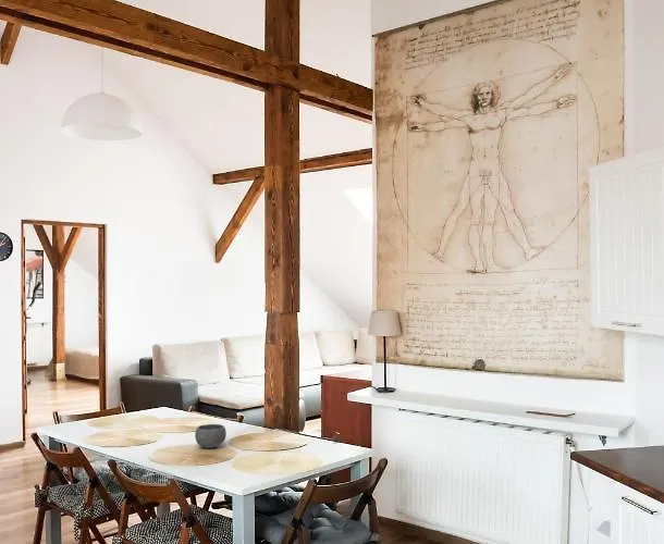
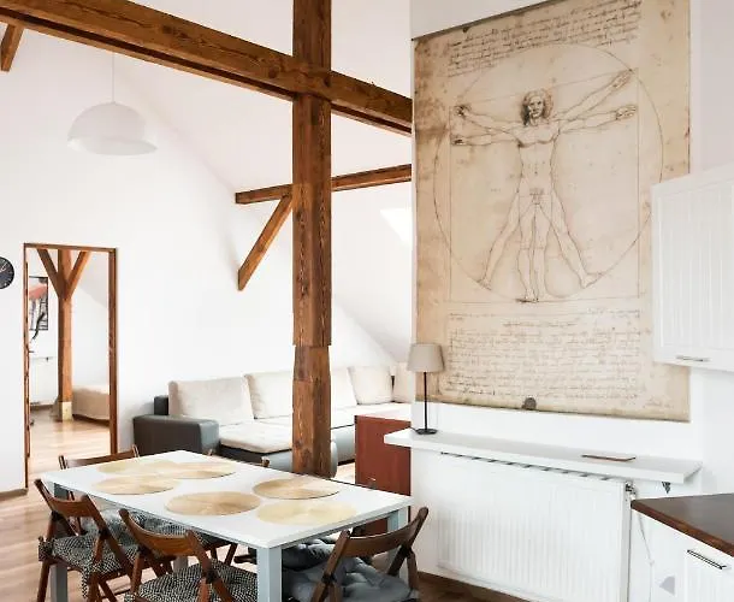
- bowl (210, 436)
